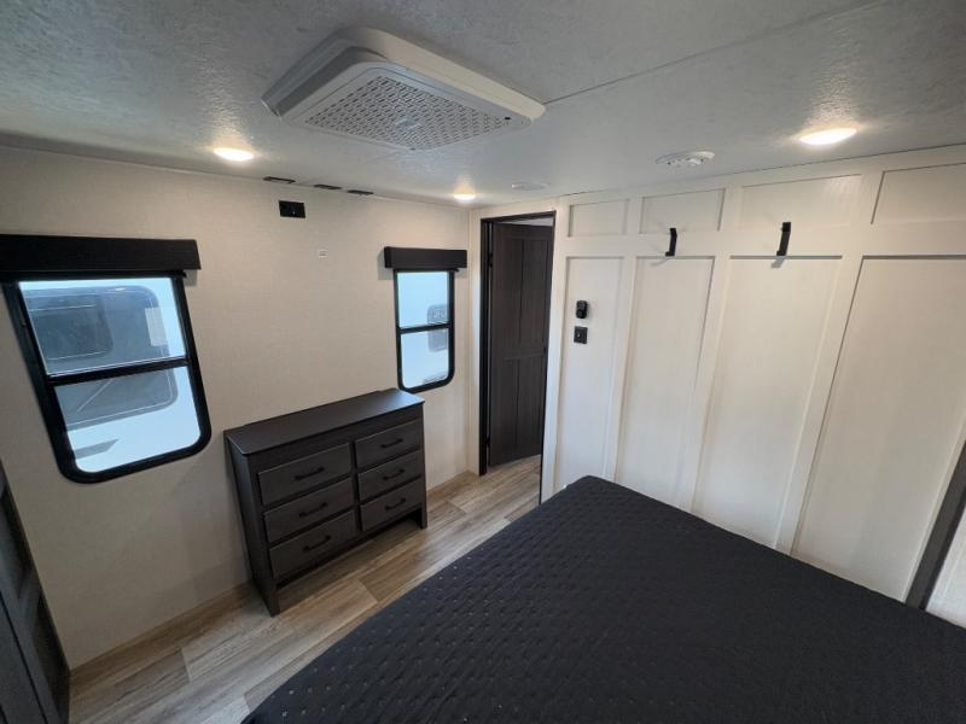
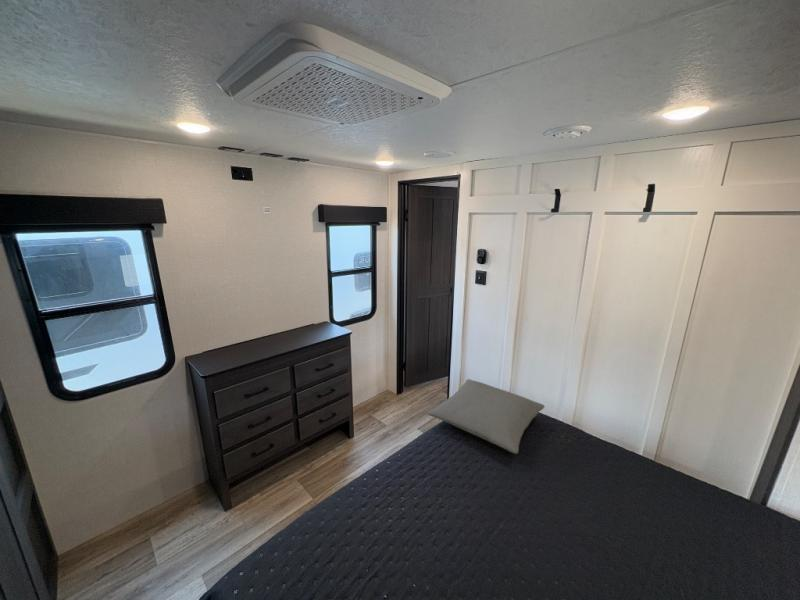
+ pillow (487, 409)
